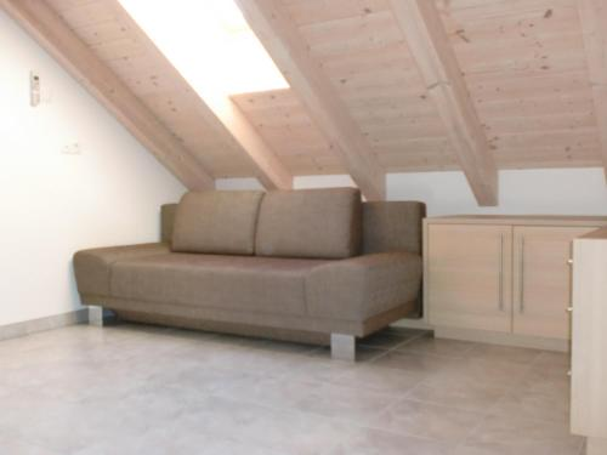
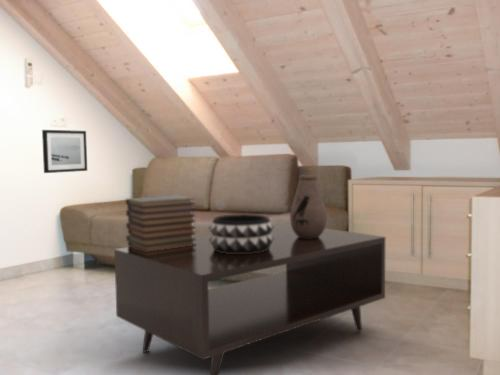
+ coffee table (256, 292)
+ vase (308, 206)
+ decorative bowl (241, 232)
+ book stack (160, 221)
+ wall art (65, 151)
